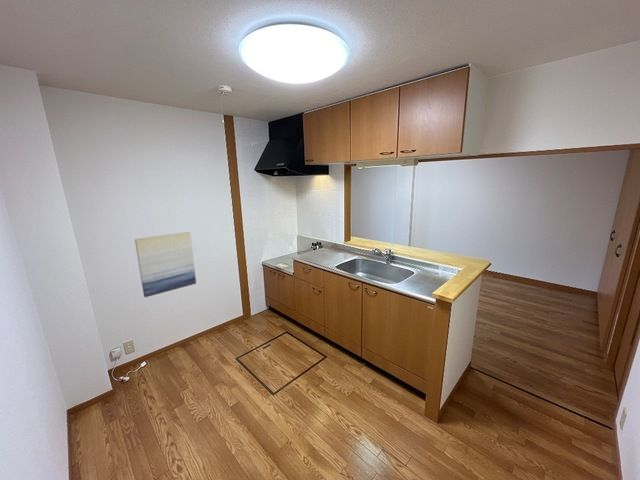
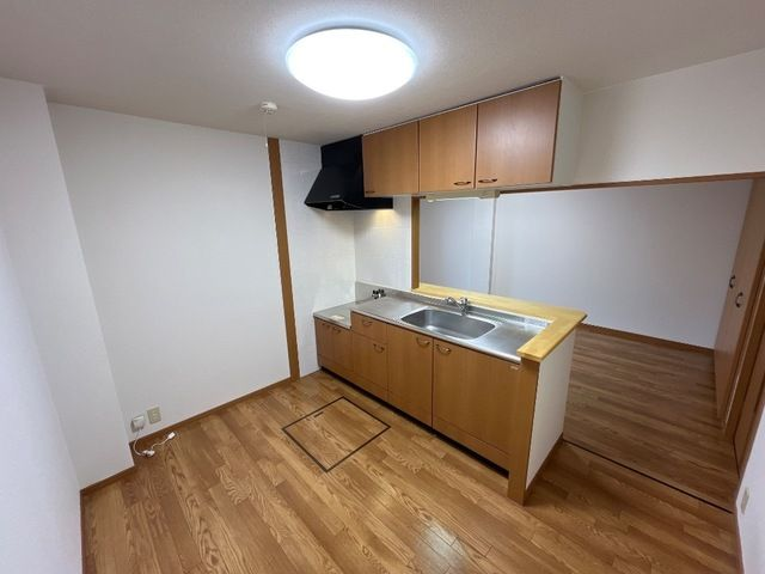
- wall art (168, 263)
